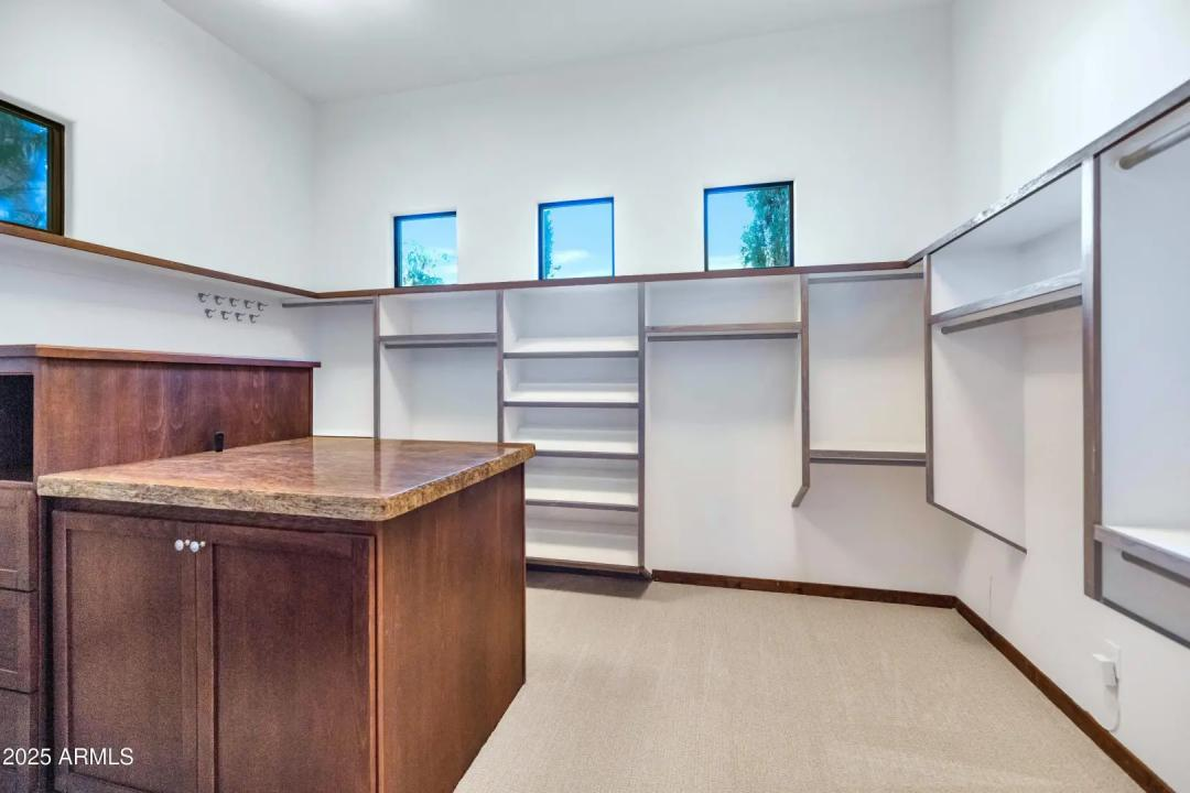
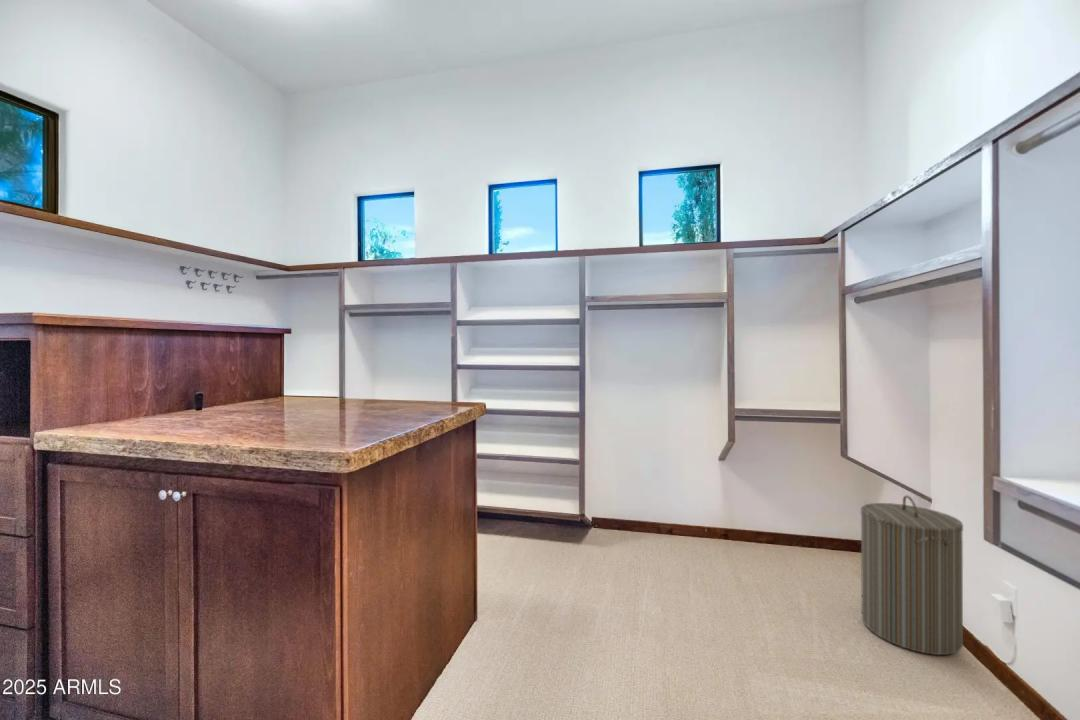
+ laundry hamper (909, 563)
